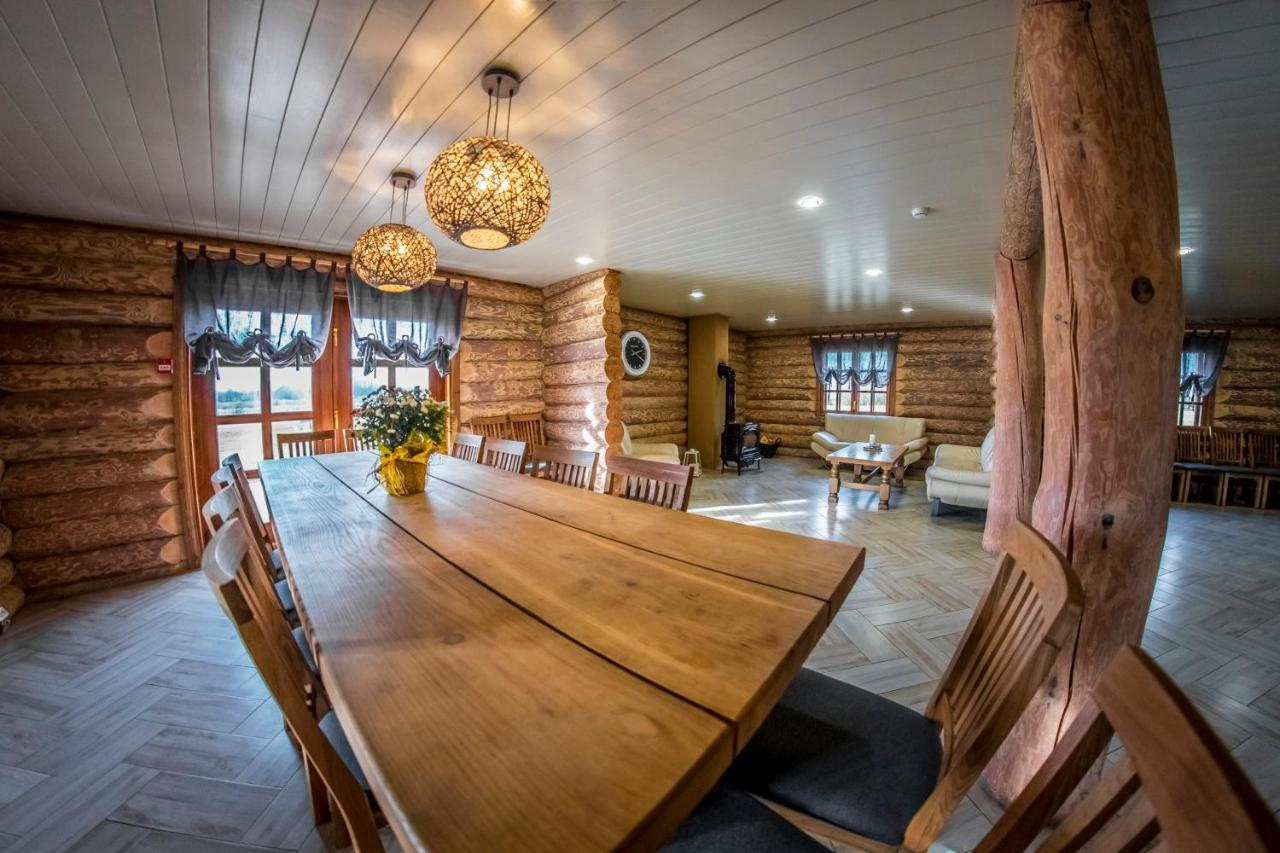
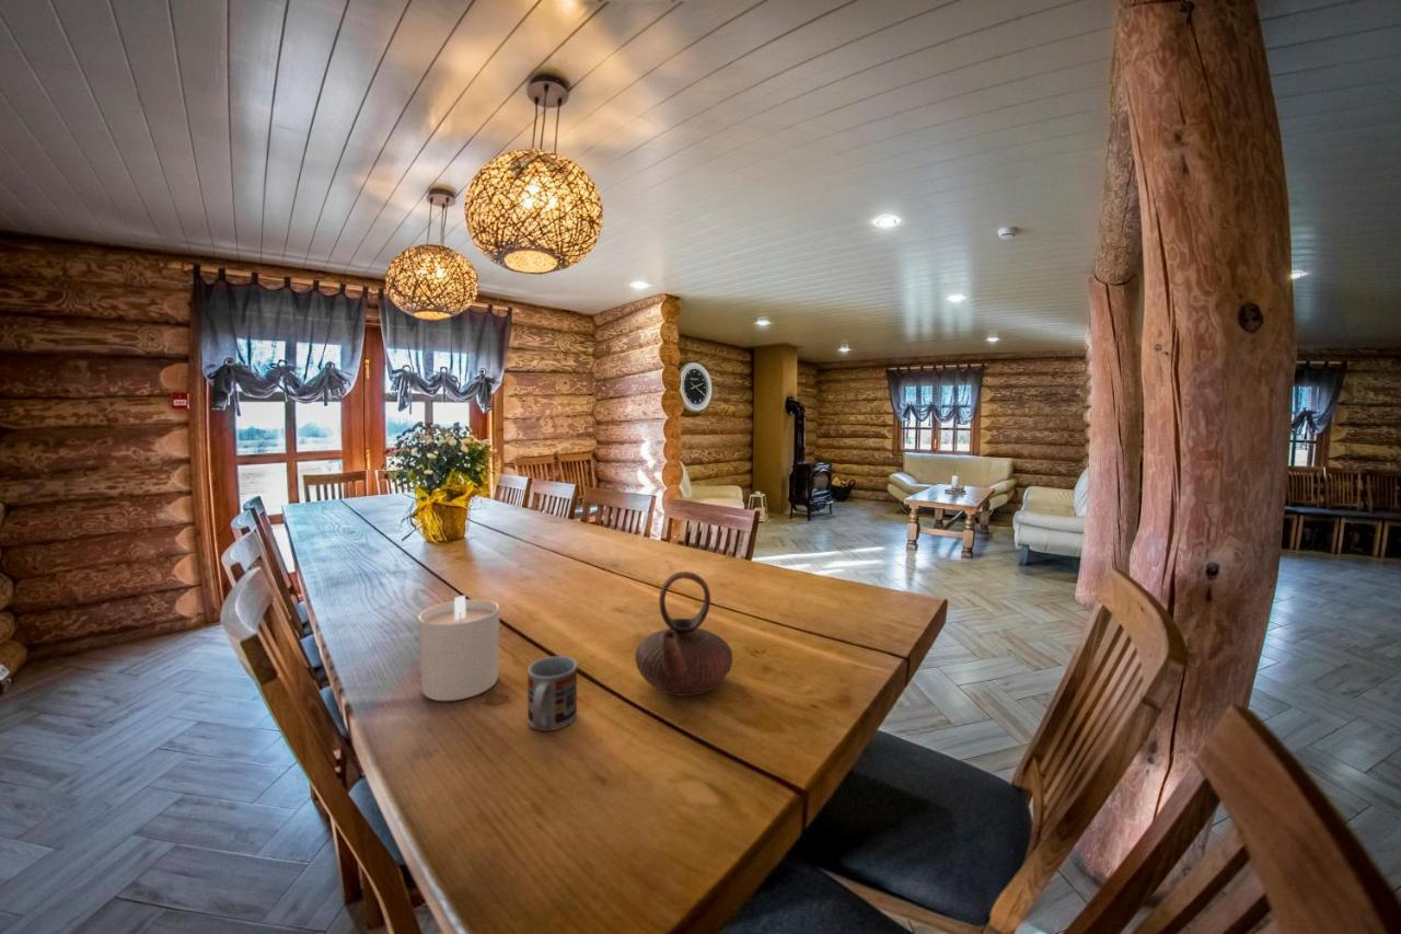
+ teapot (683, 635)
+ candle (460, 639)
+ cup (549, 696)
